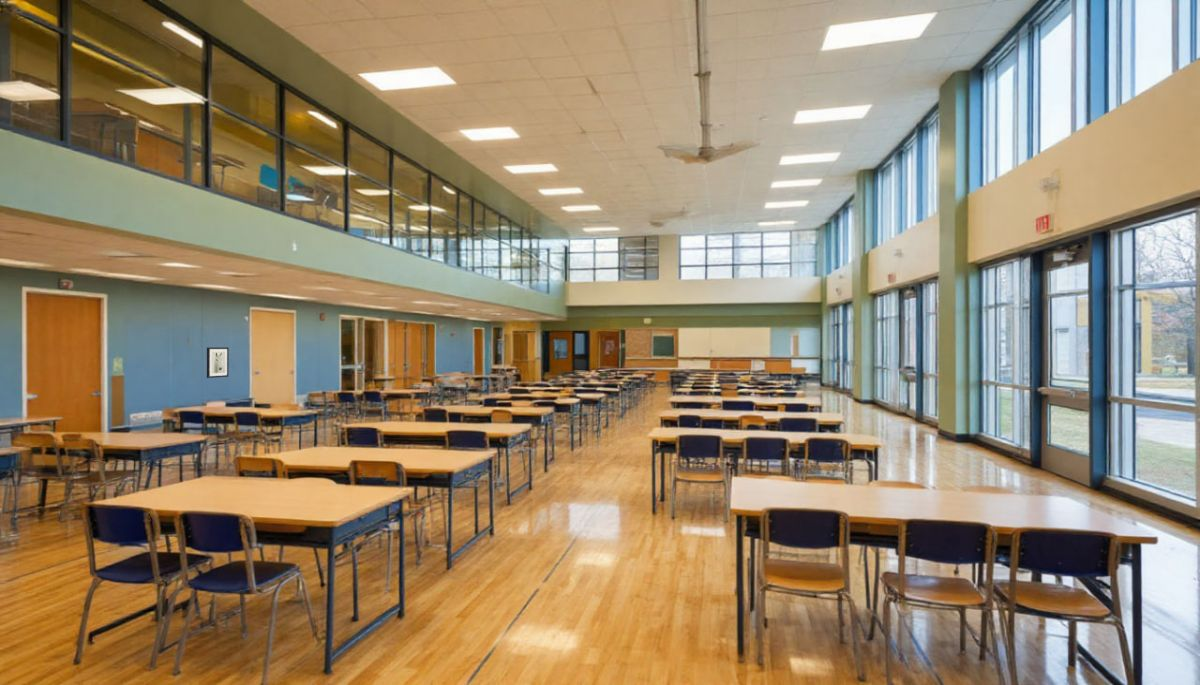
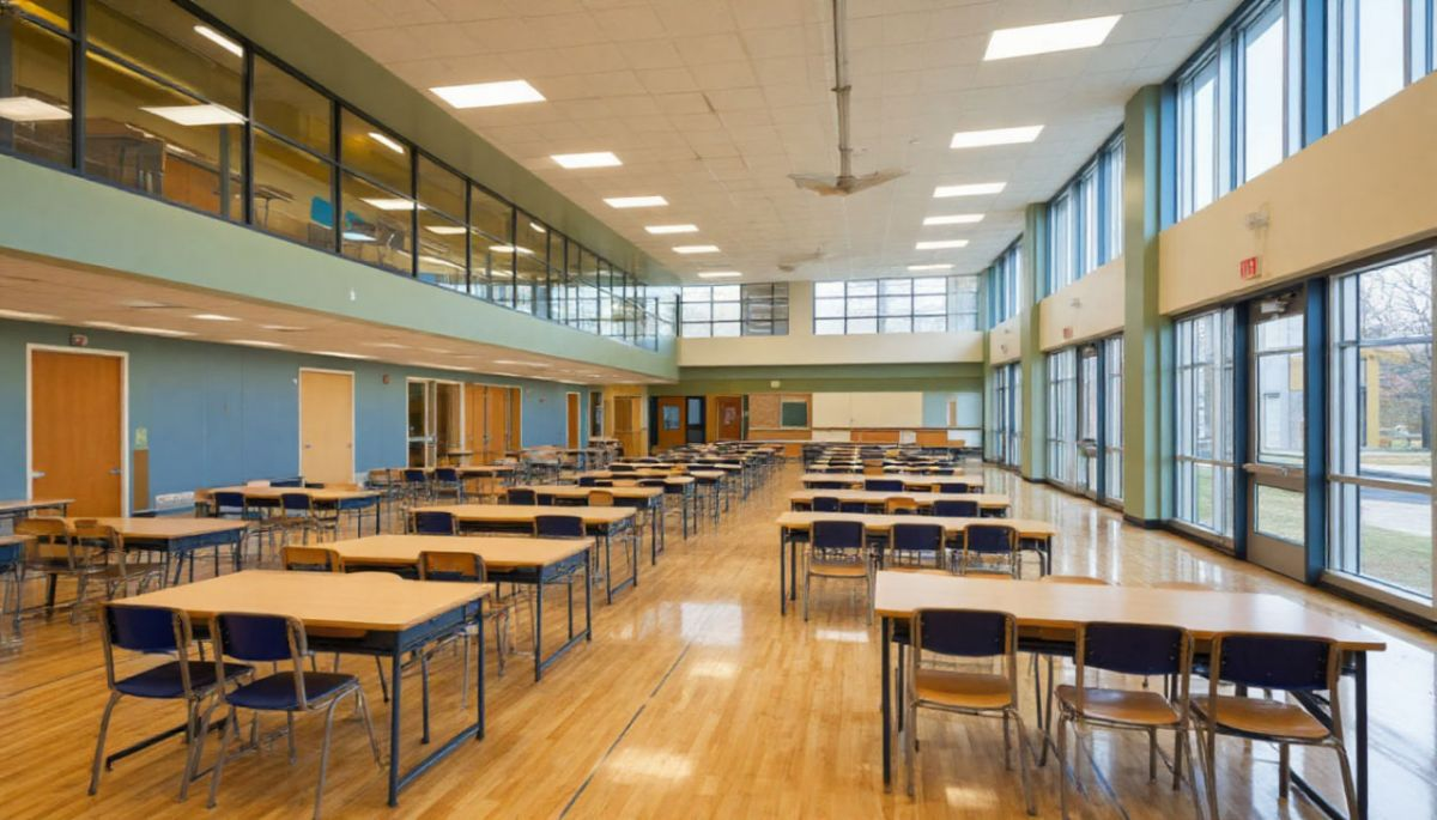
- wall art (217, 362)
